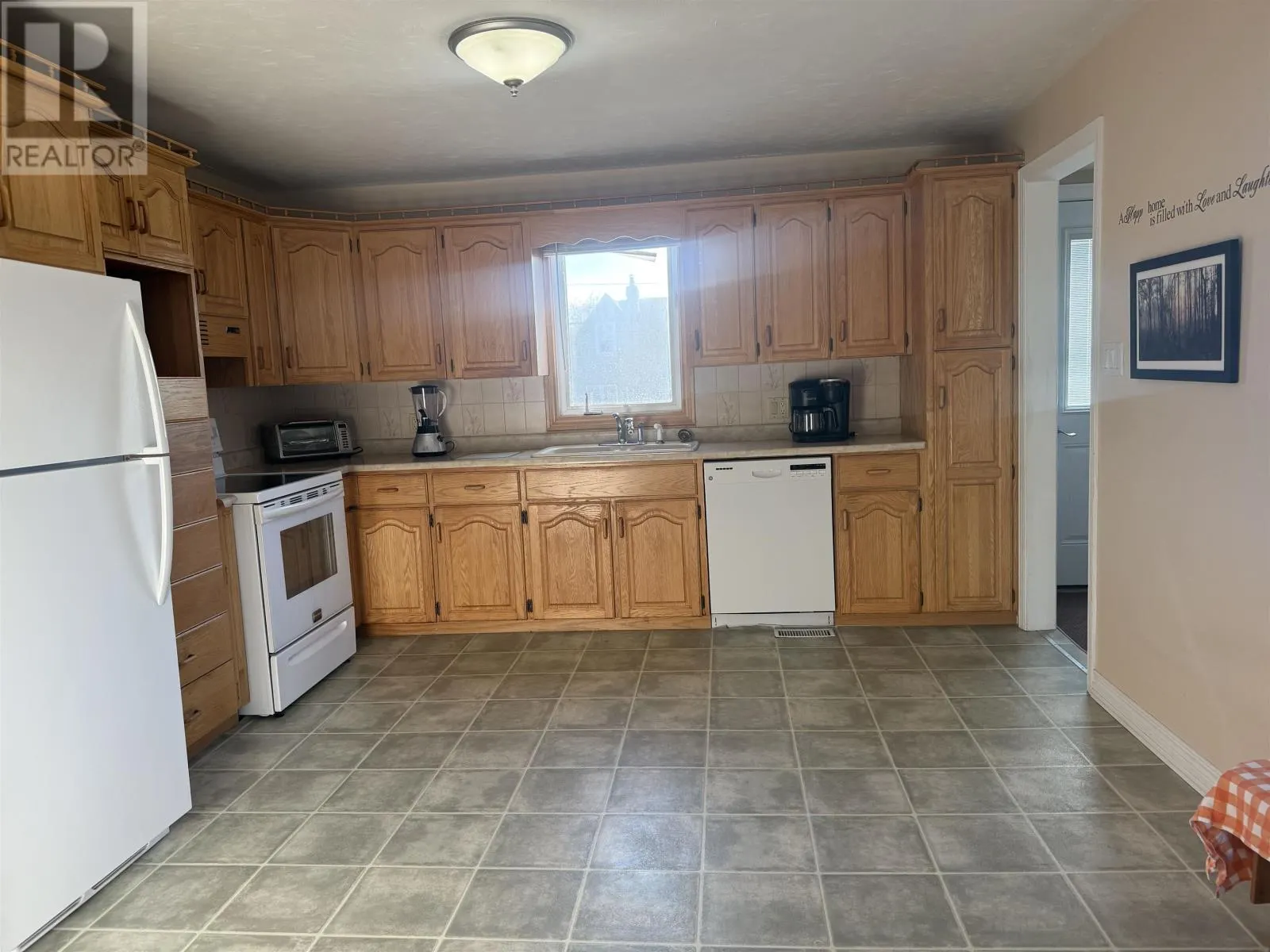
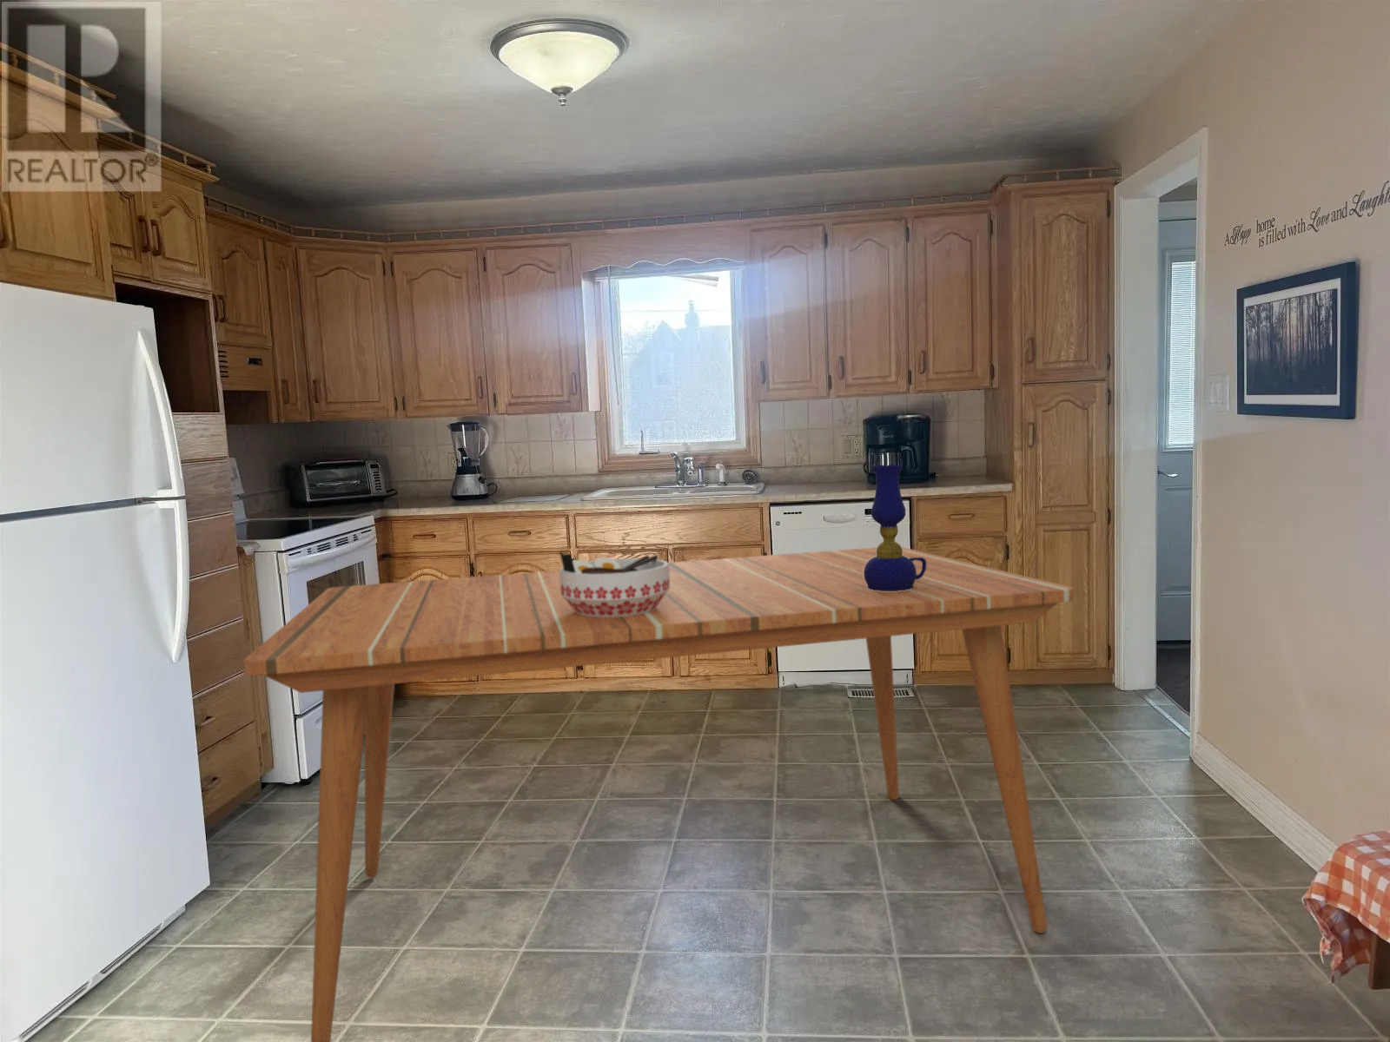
+ dining table (656, 658)
+ bowl (614, 578)
+ oil lamp (895, 525)
